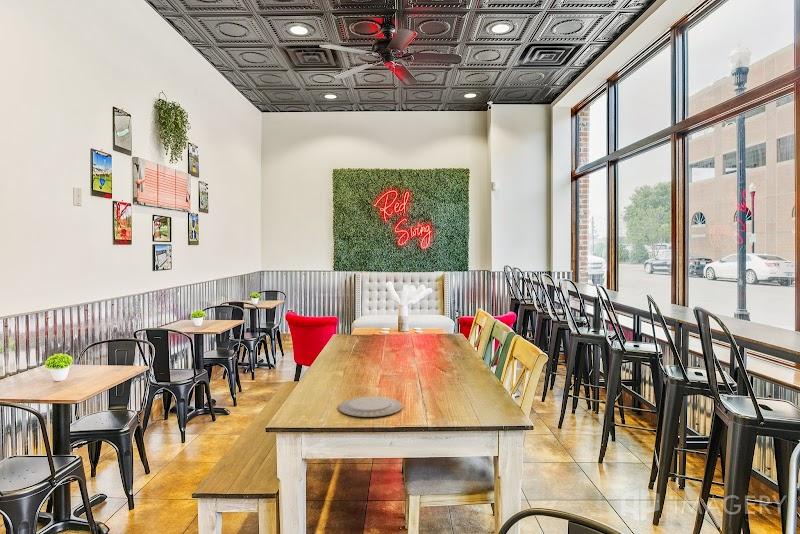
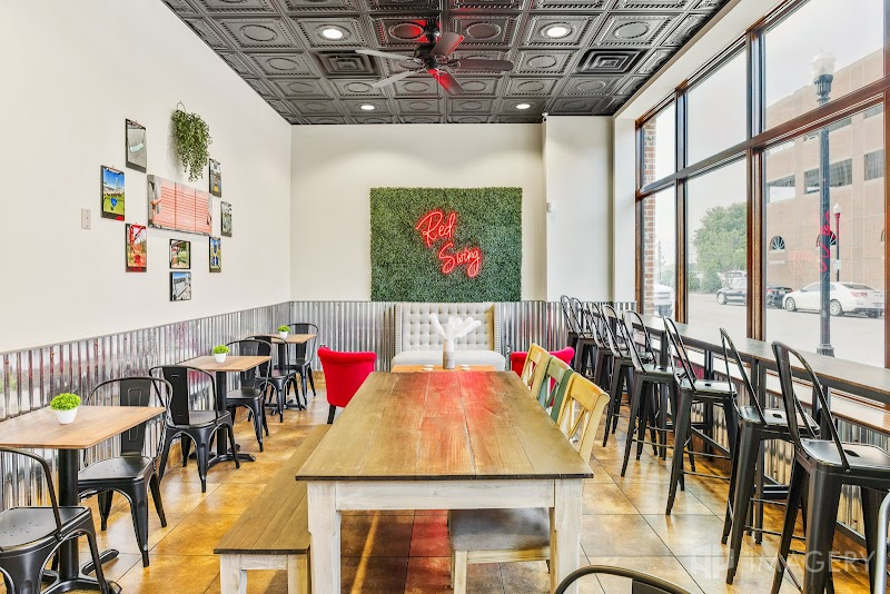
- chinaware (370, 404)
